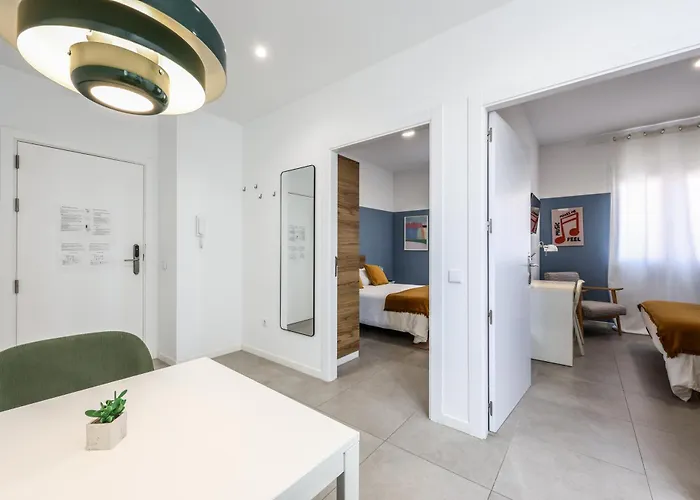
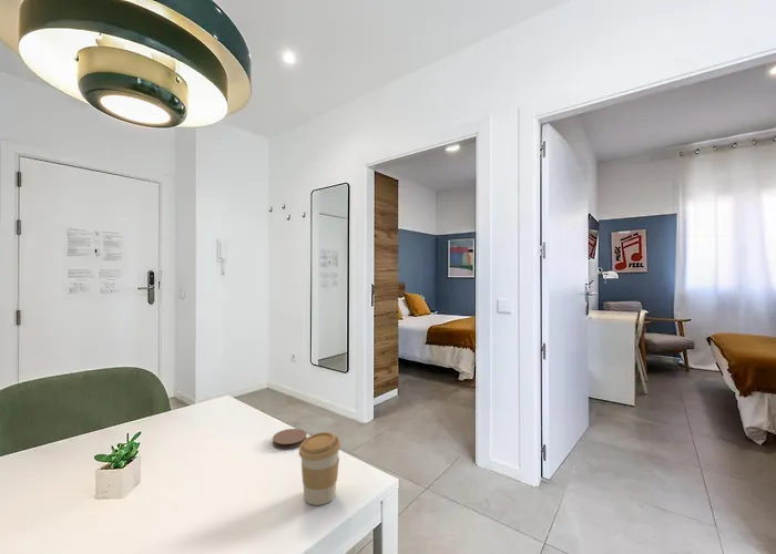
+ coffee cup (319, 466)
+ coaster (289, 438)
